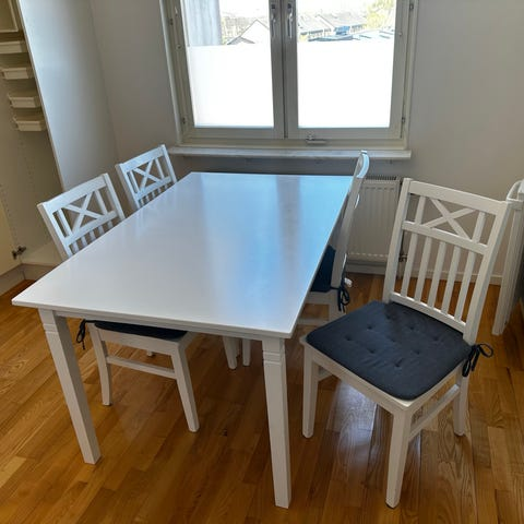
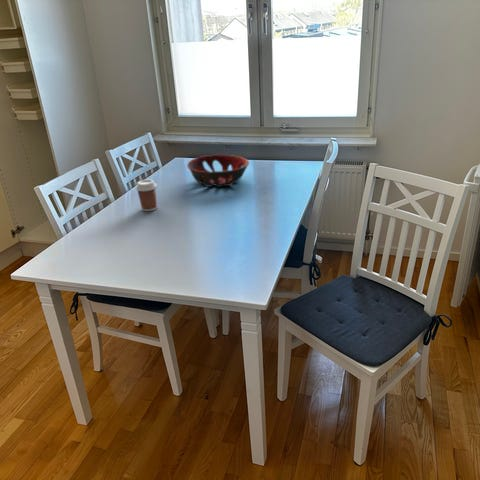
+ decorative bowl (218, 171)
+ coffee cup (147, 195)
